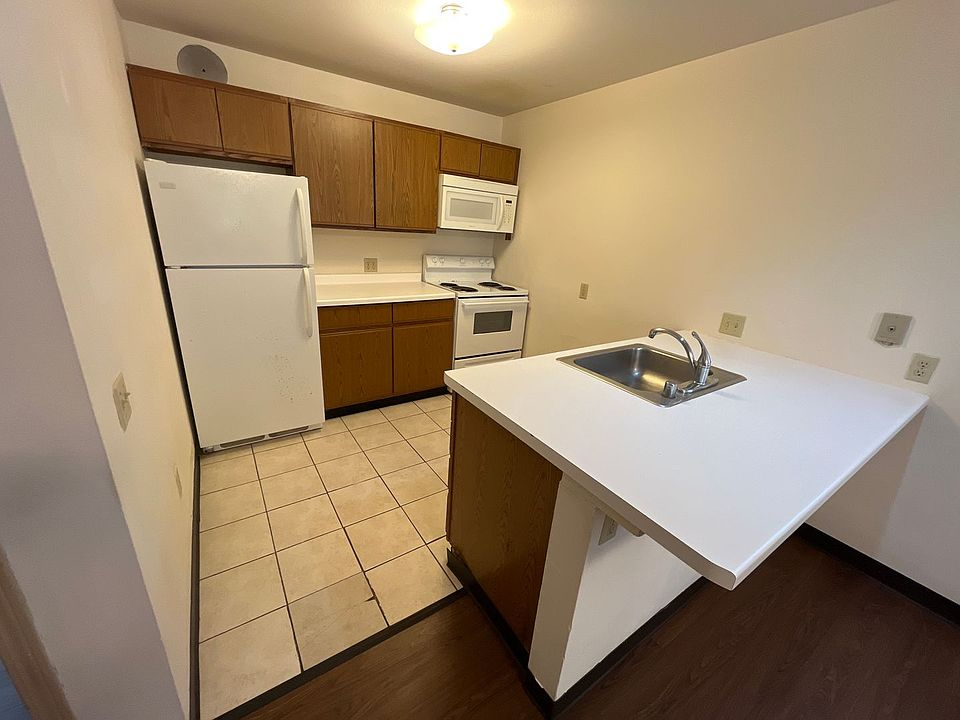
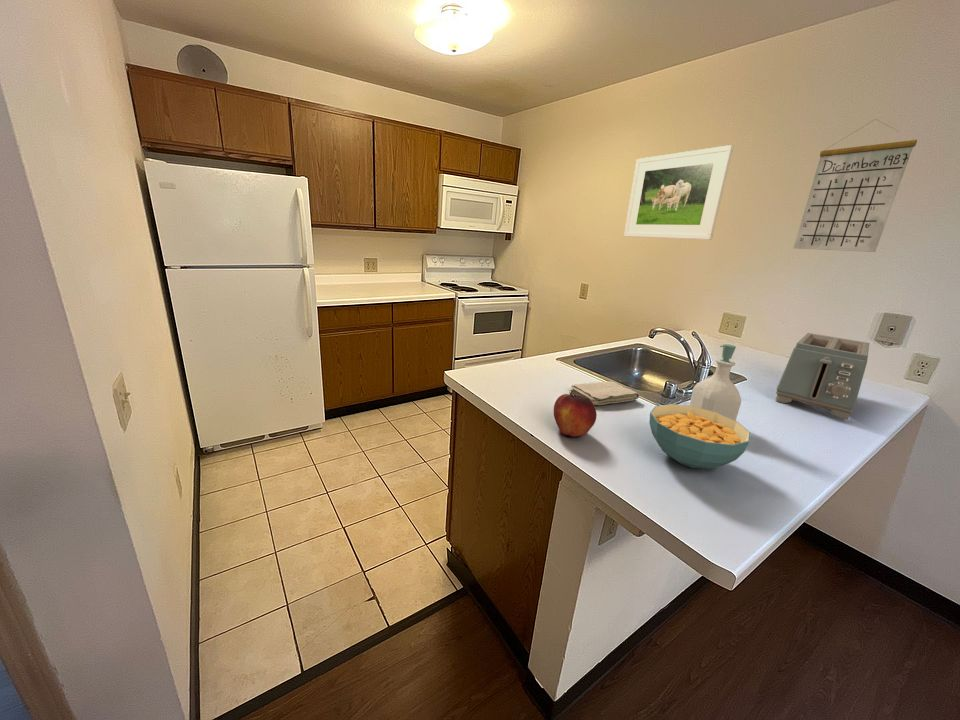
+ cereal bowl (693, 441)
+ calendar (852, 187)
+ washcloth (603, 391)
+ fruit (574, 413)
+ toaster (823, 373)
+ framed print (671, 196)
+ soap bottle (719, 385)
